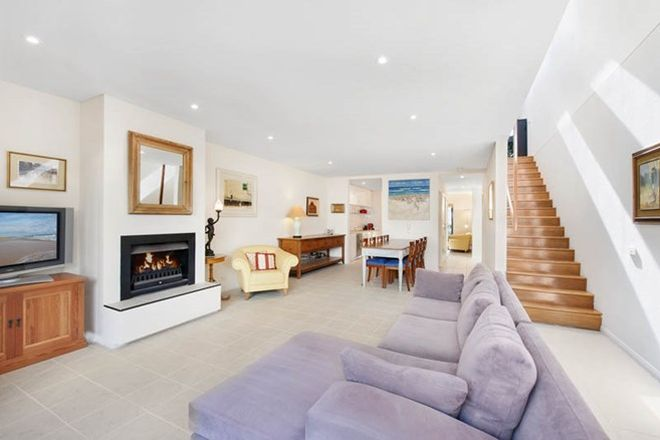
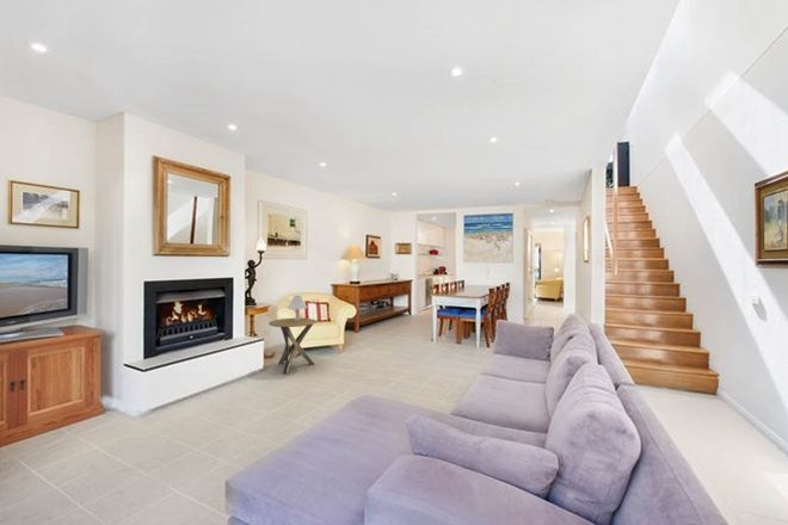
+ table lamp (297, 308)
+ side table (293, 344)
